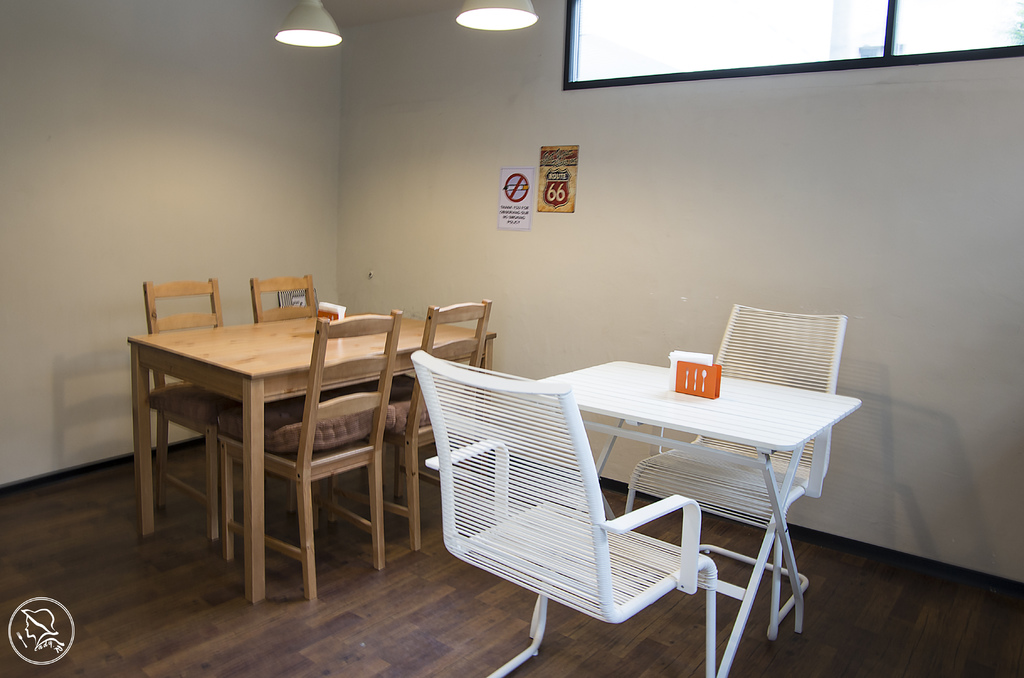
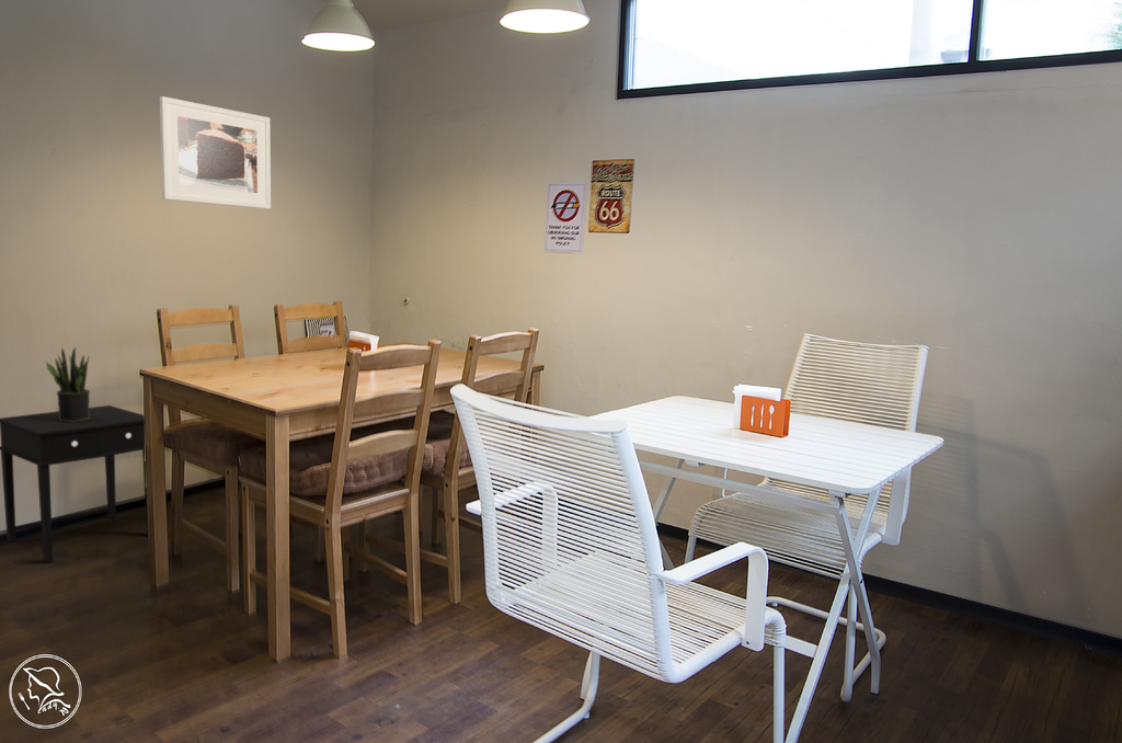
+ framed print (218, 156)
+ potted plant (69, 382)
+ side table (77, 460)
